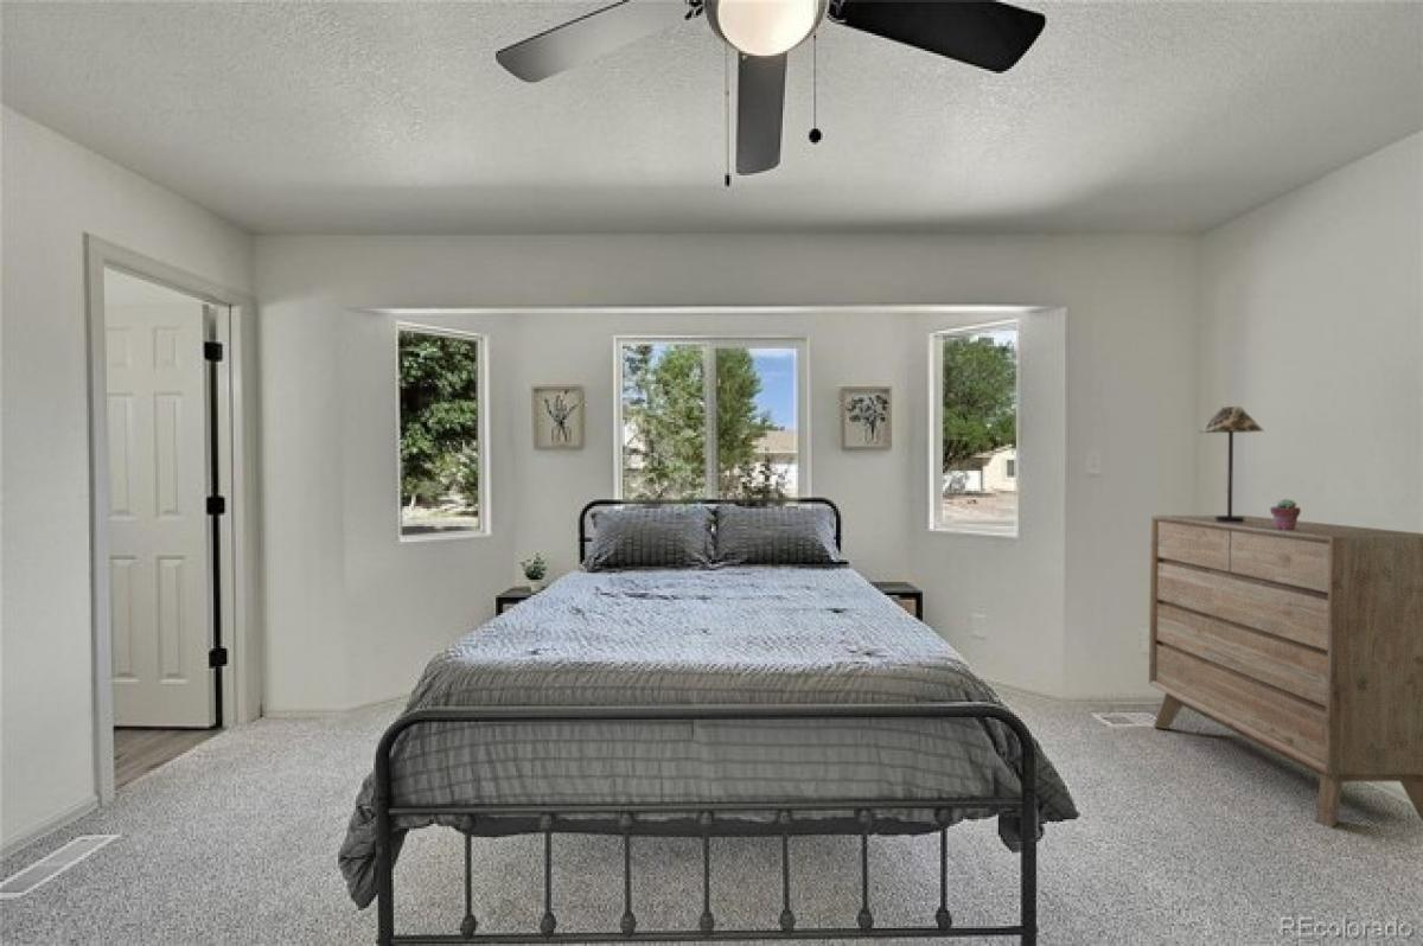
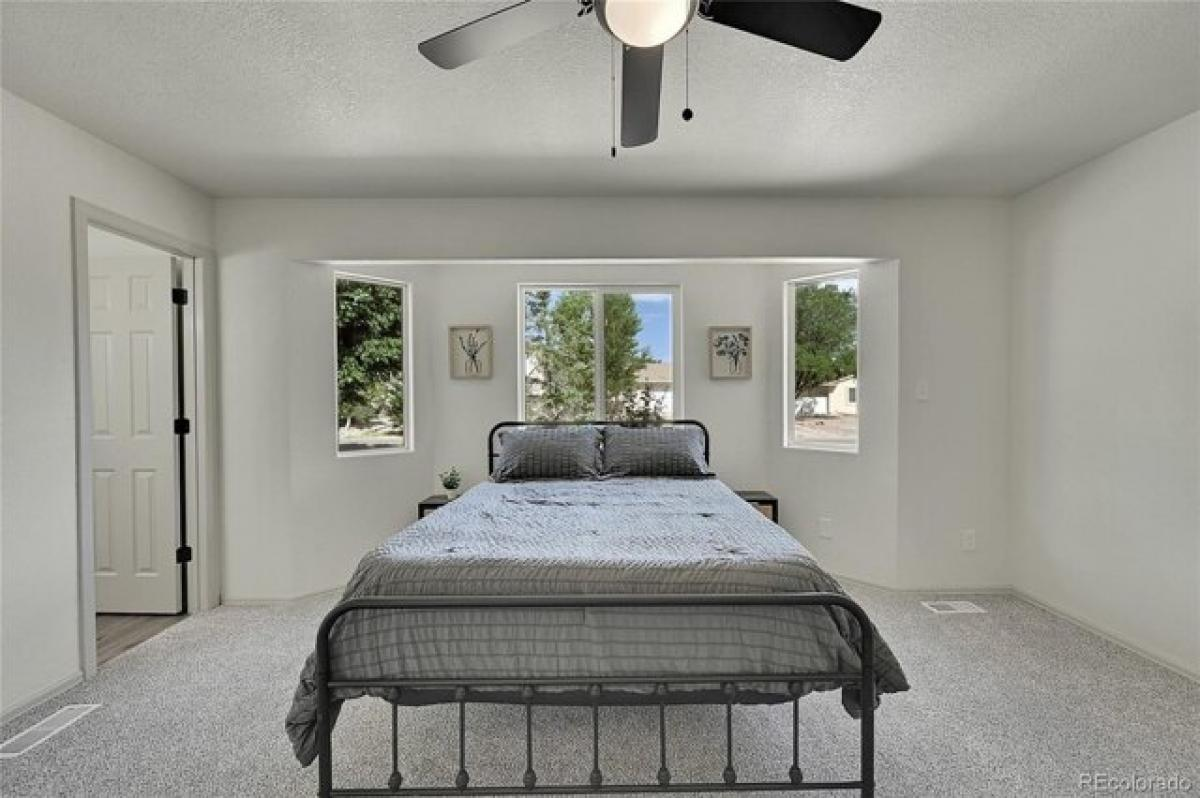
- potted succulent (1284, 513)
- dresser (1277, 646)
- table lamp (1230, 464)
